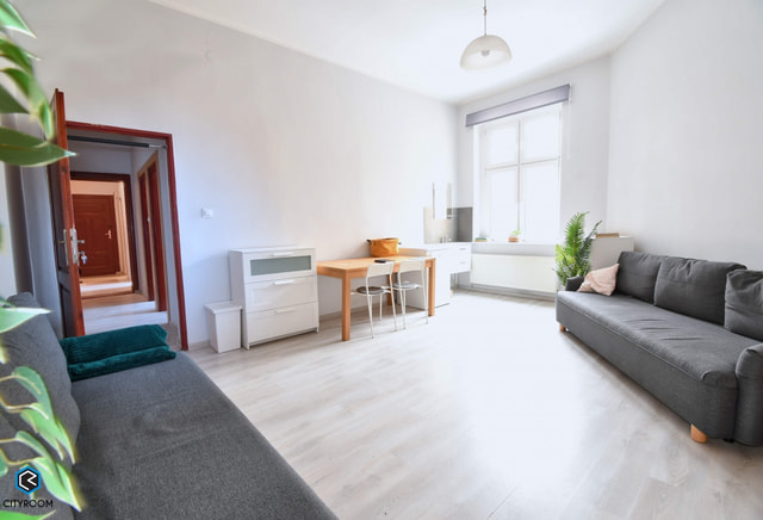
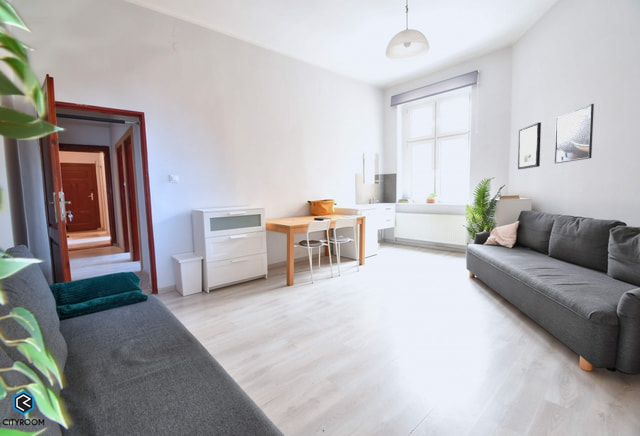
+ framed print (572, 136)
+ wall art (528, 147)
